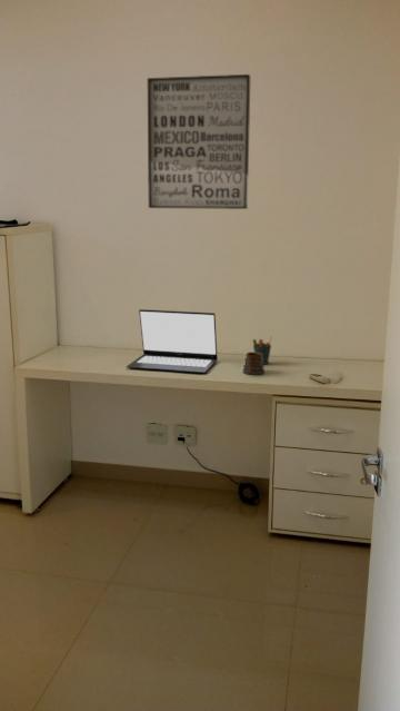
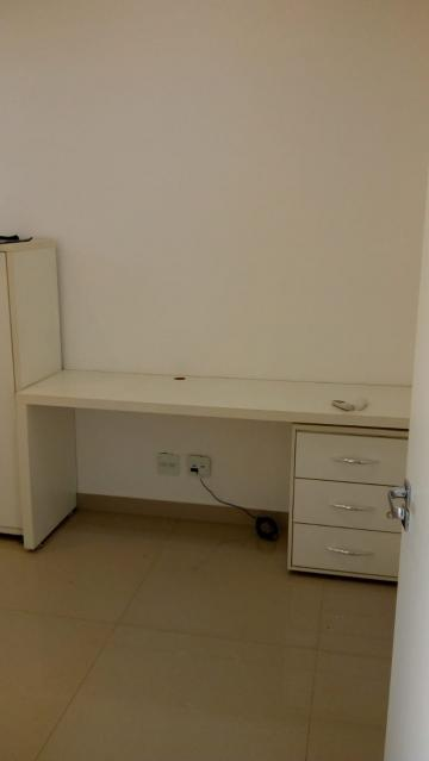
- wall art (198, 144)
- mug (252, 363)
- laptop (172, 338)
- pen holder (261, 349)
